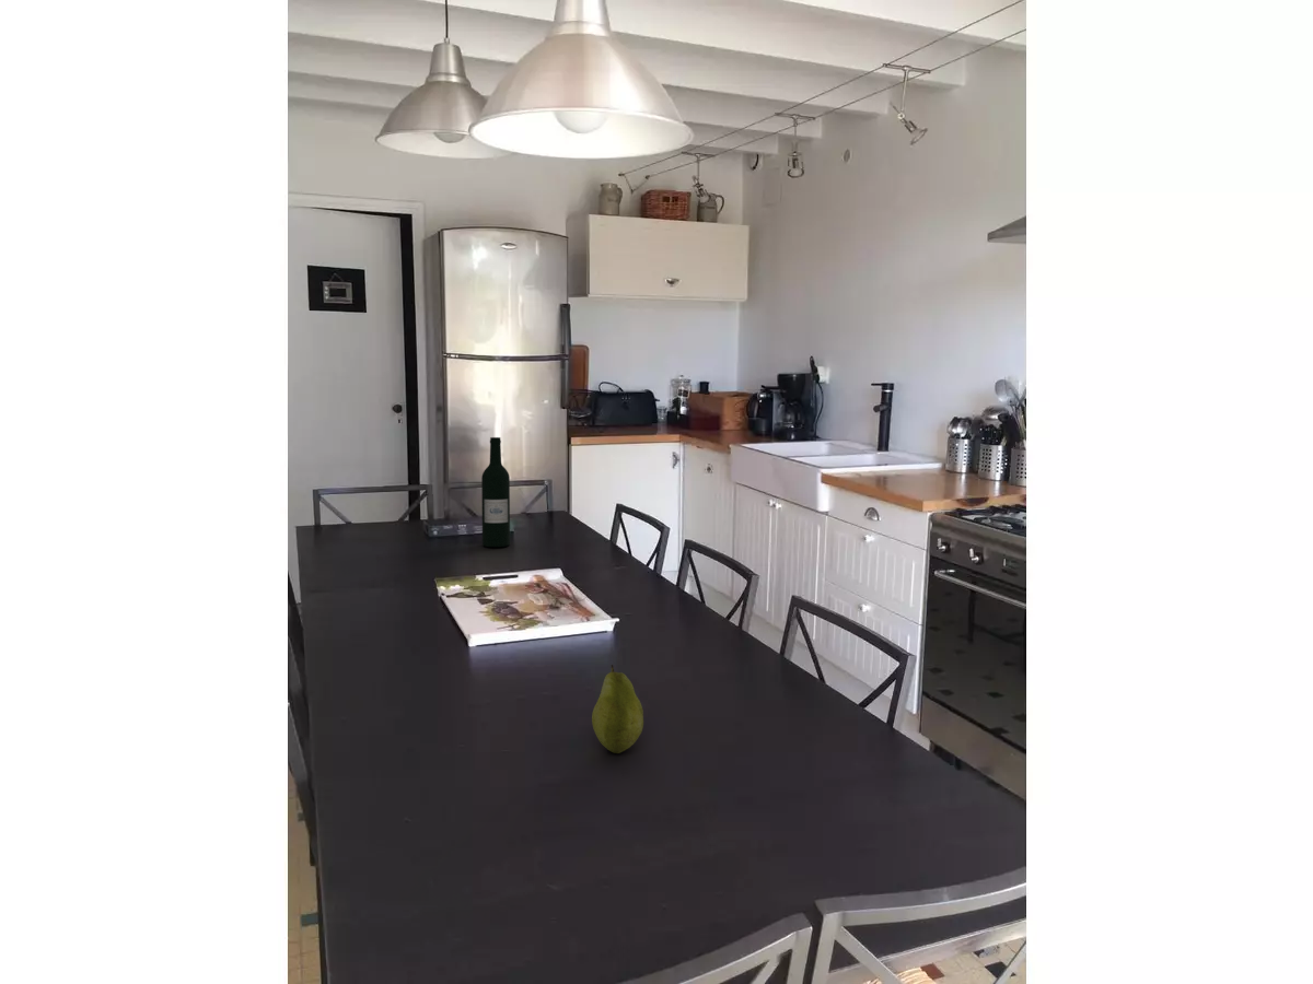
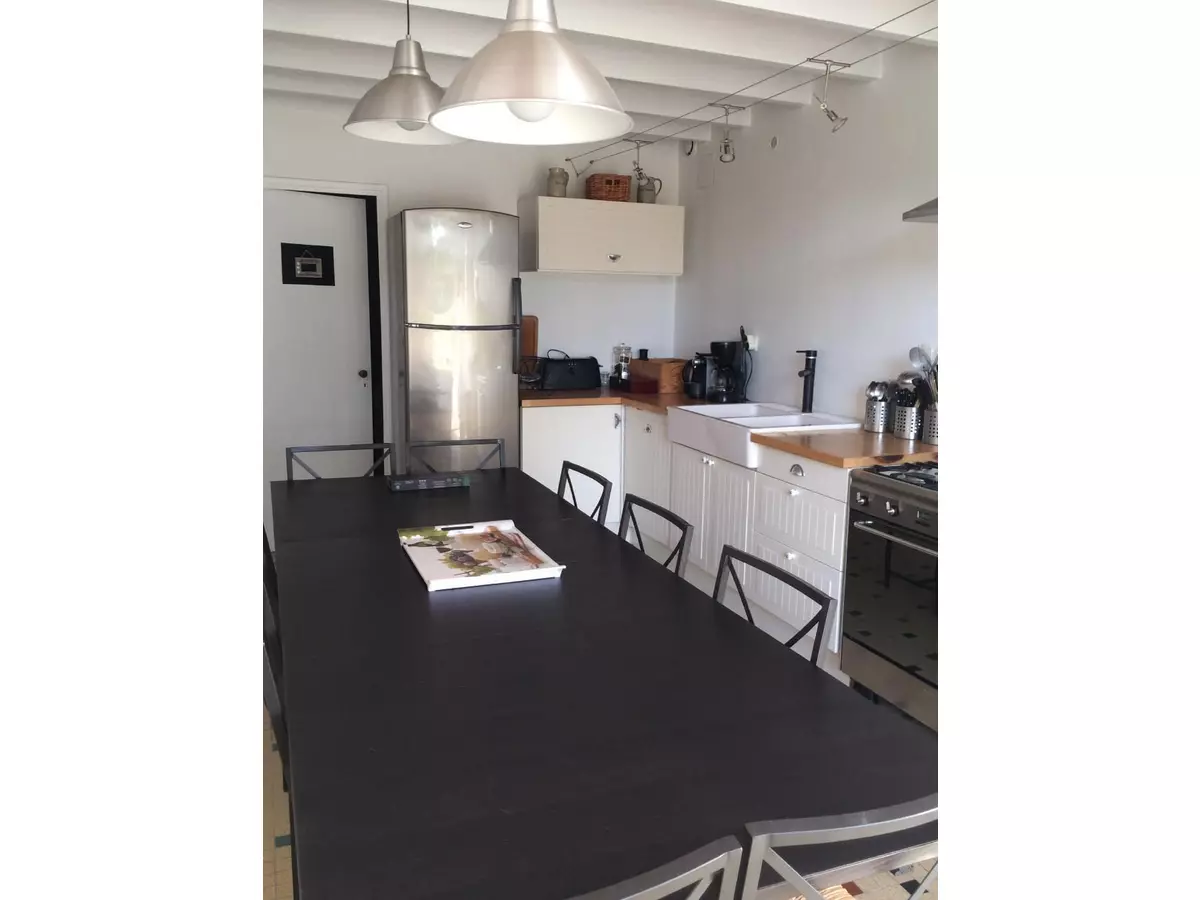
- fruit (617, 710)
- wine bottle (496, 491)
